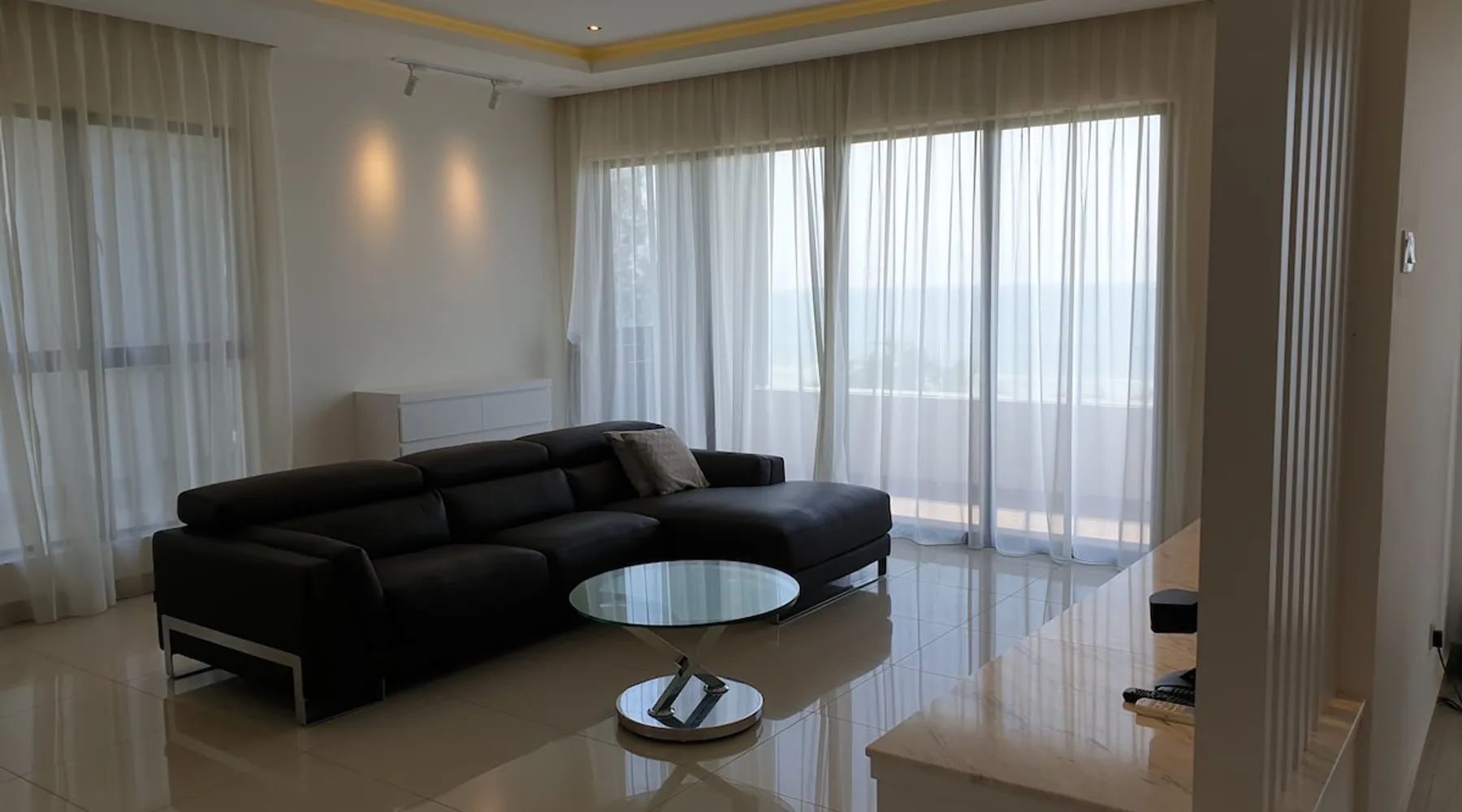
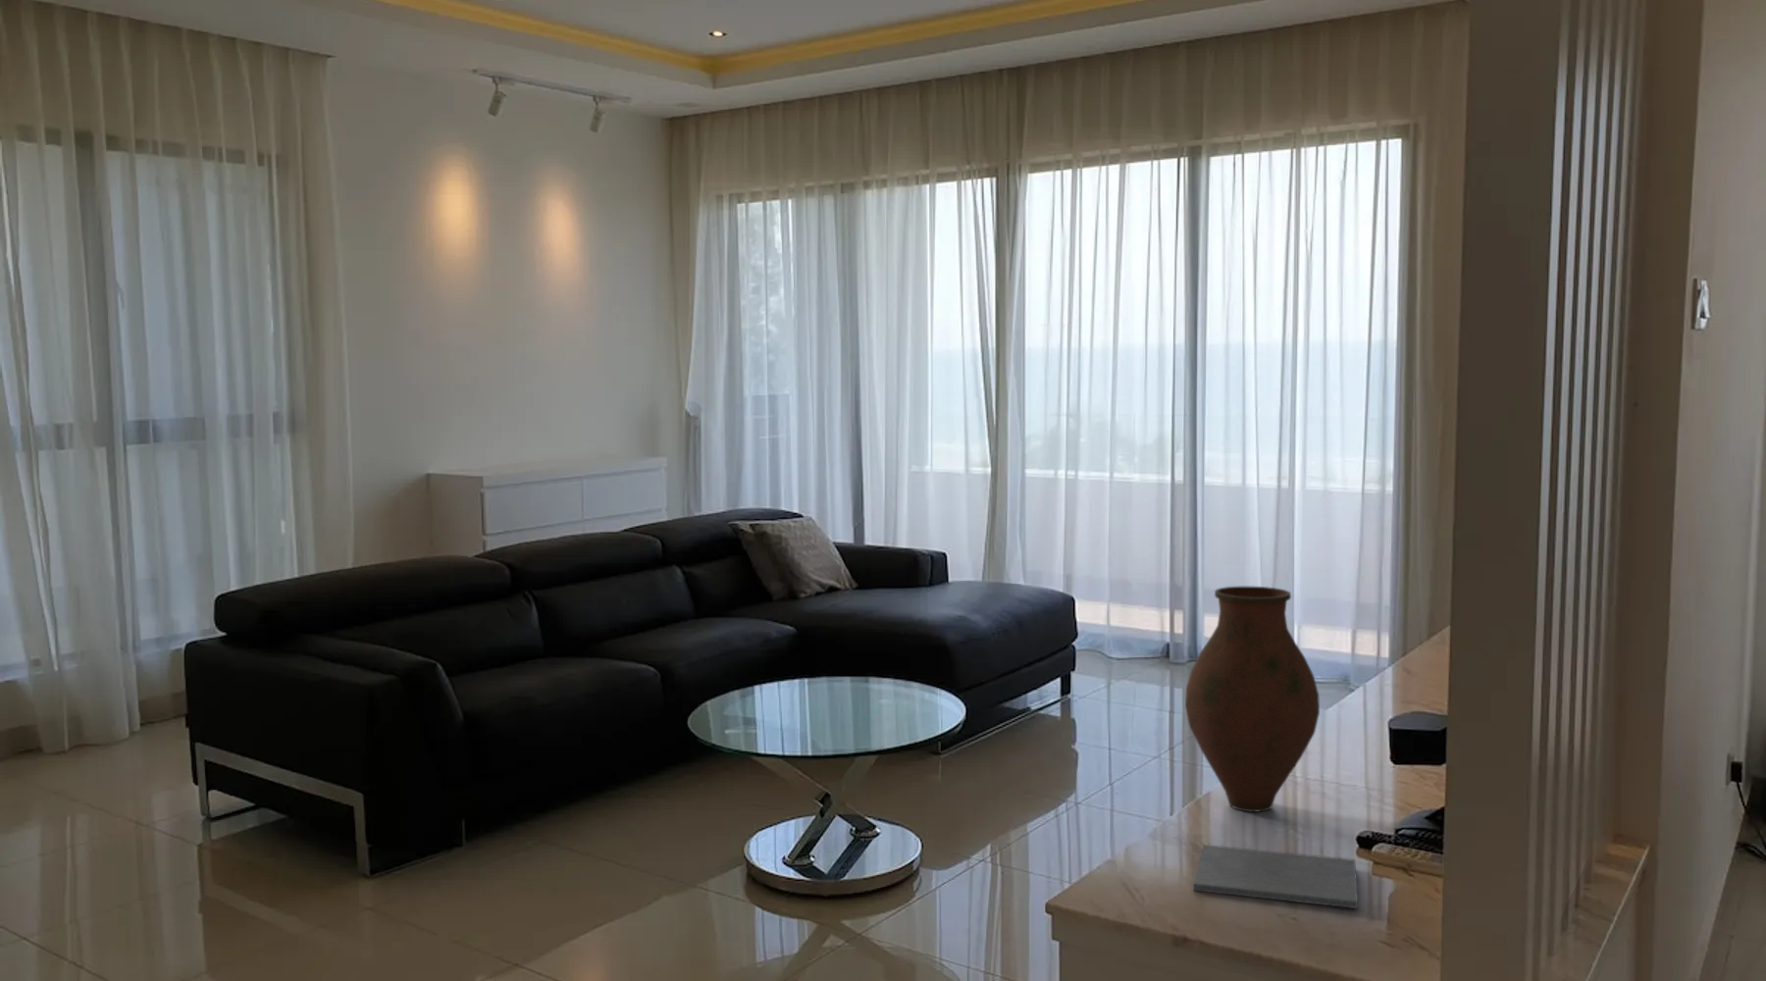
+ notepad (1276, 873)
+ vase (1251, 698)
